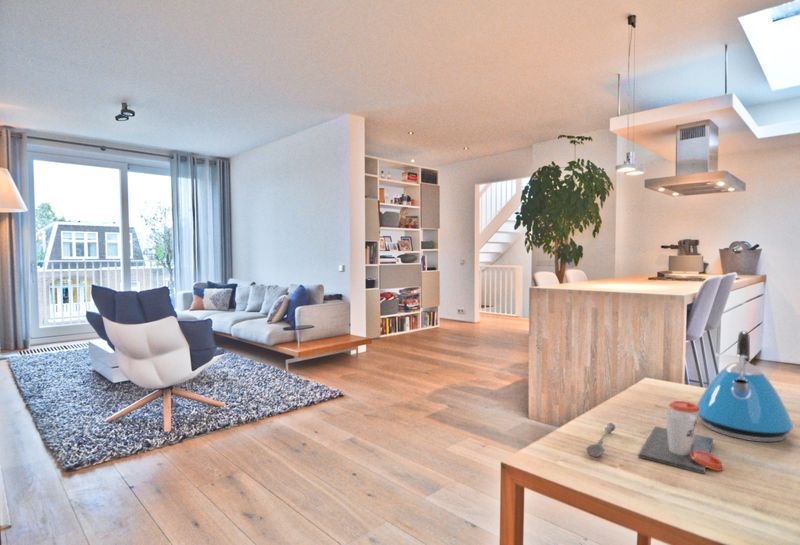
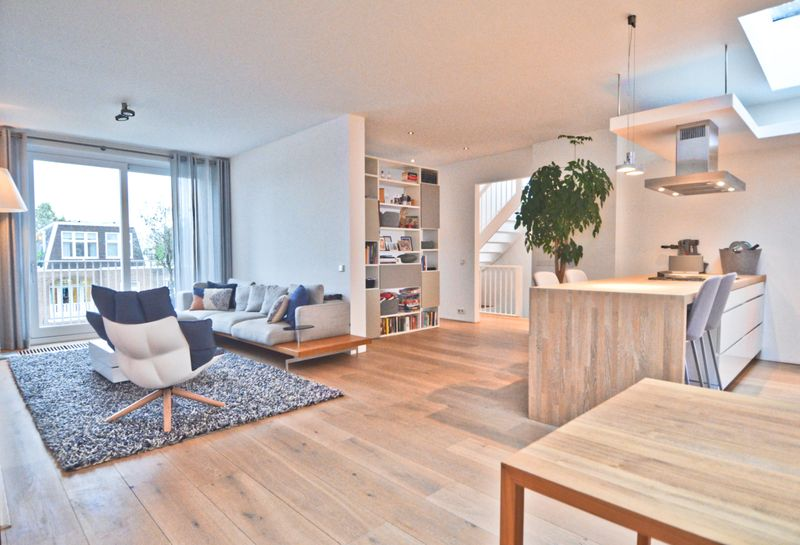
- cup (684, 430)
- soupspoon (602, 439)
- kettle (742, 379)
